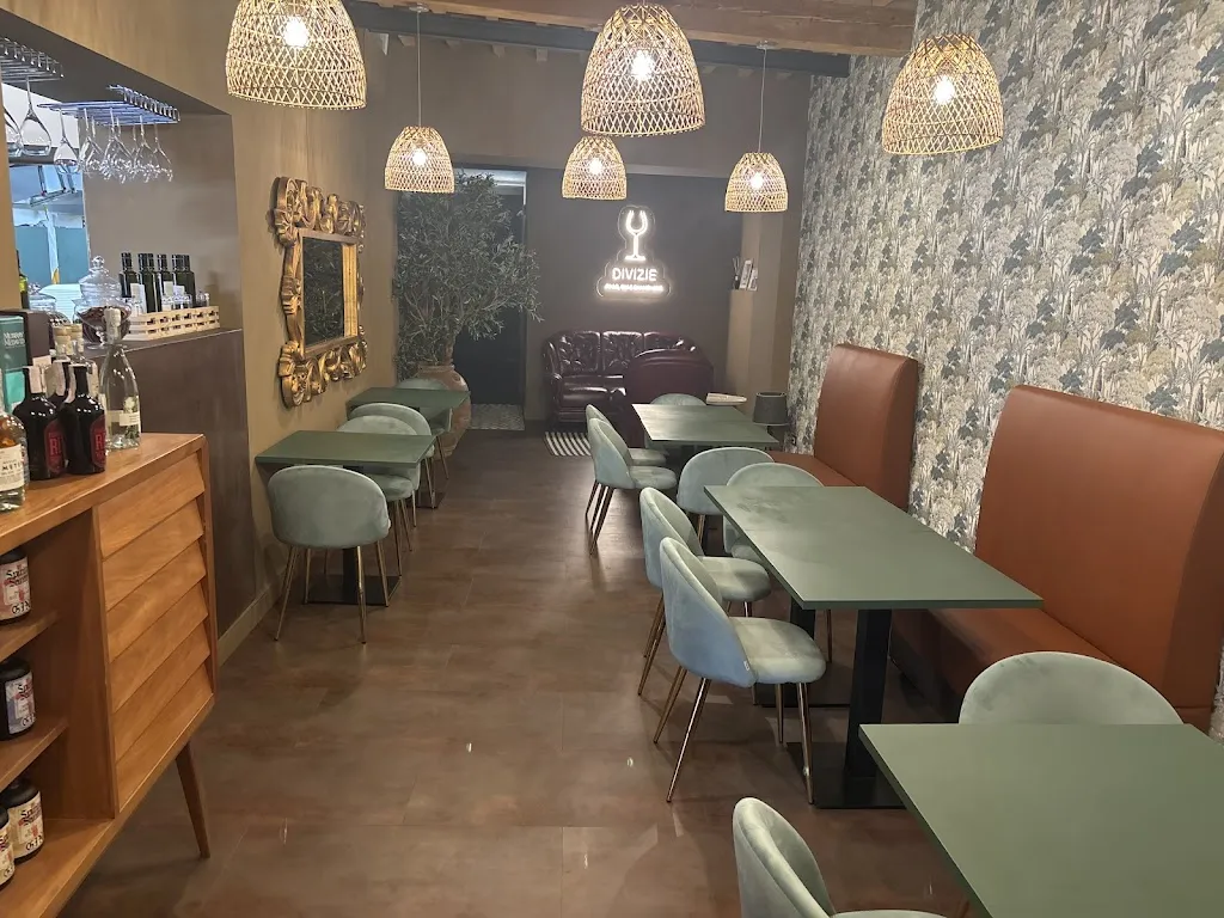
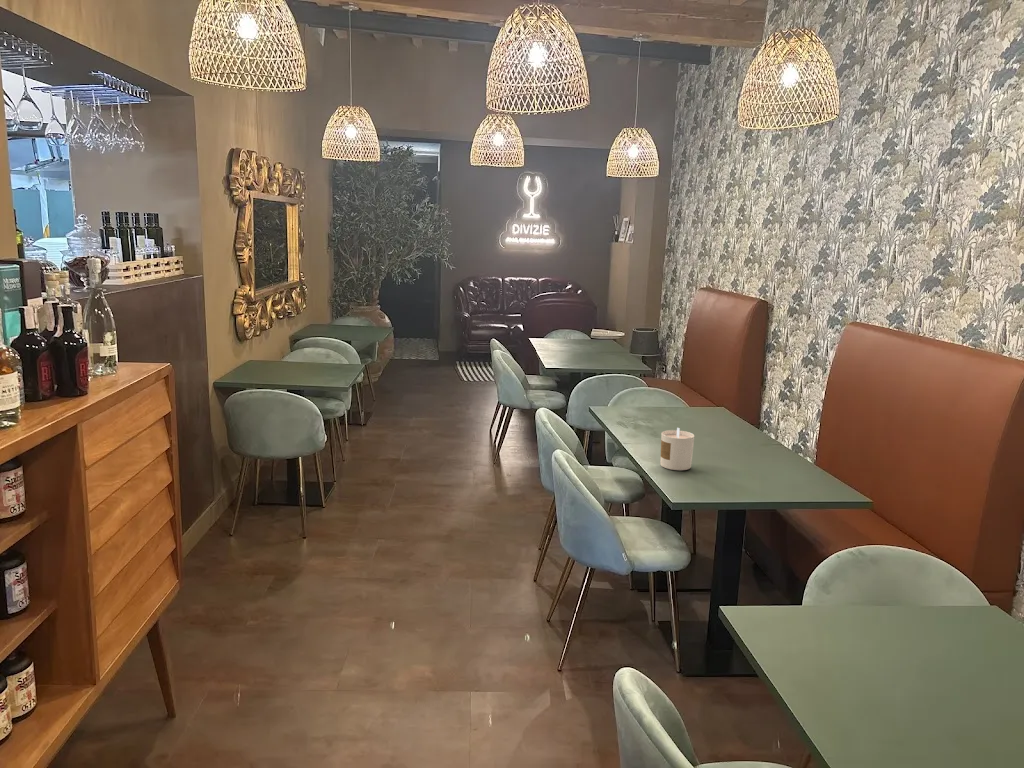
+ candle (676, 447)
